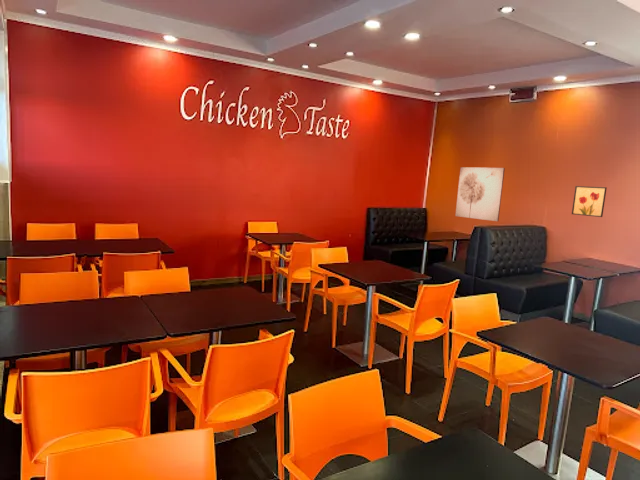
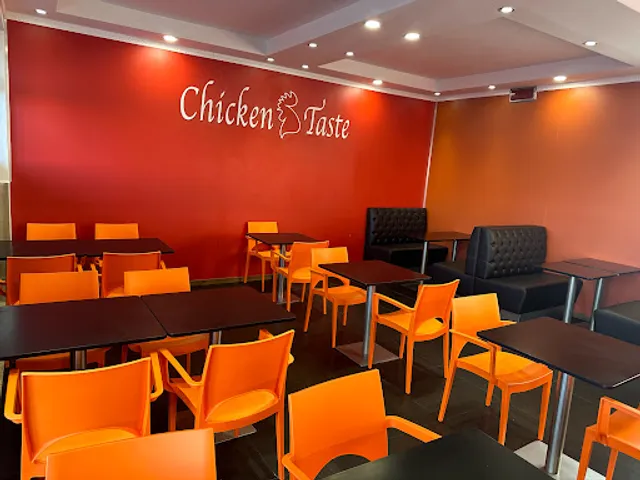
- wall art (478, 193)
- wall art (588, 201)
